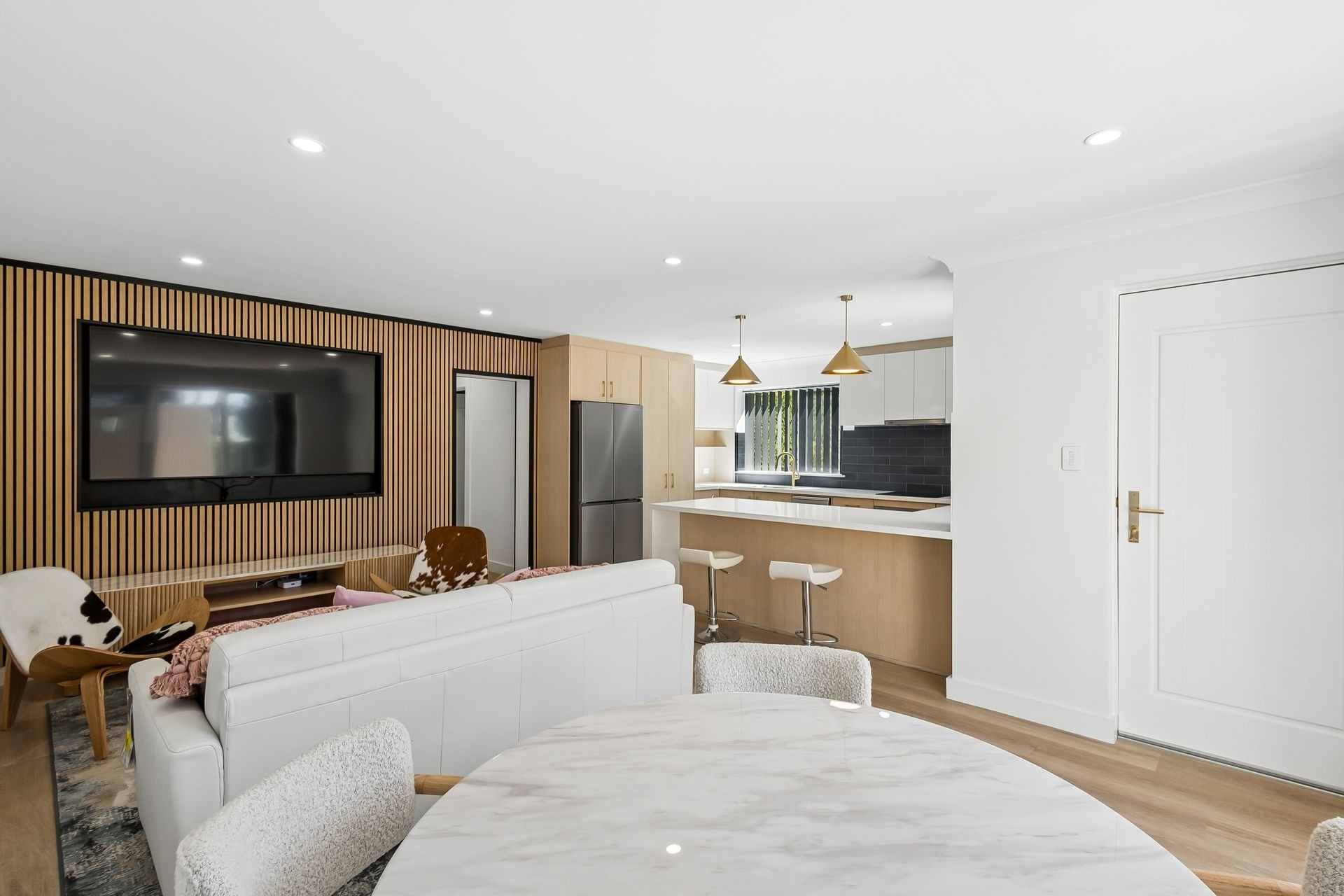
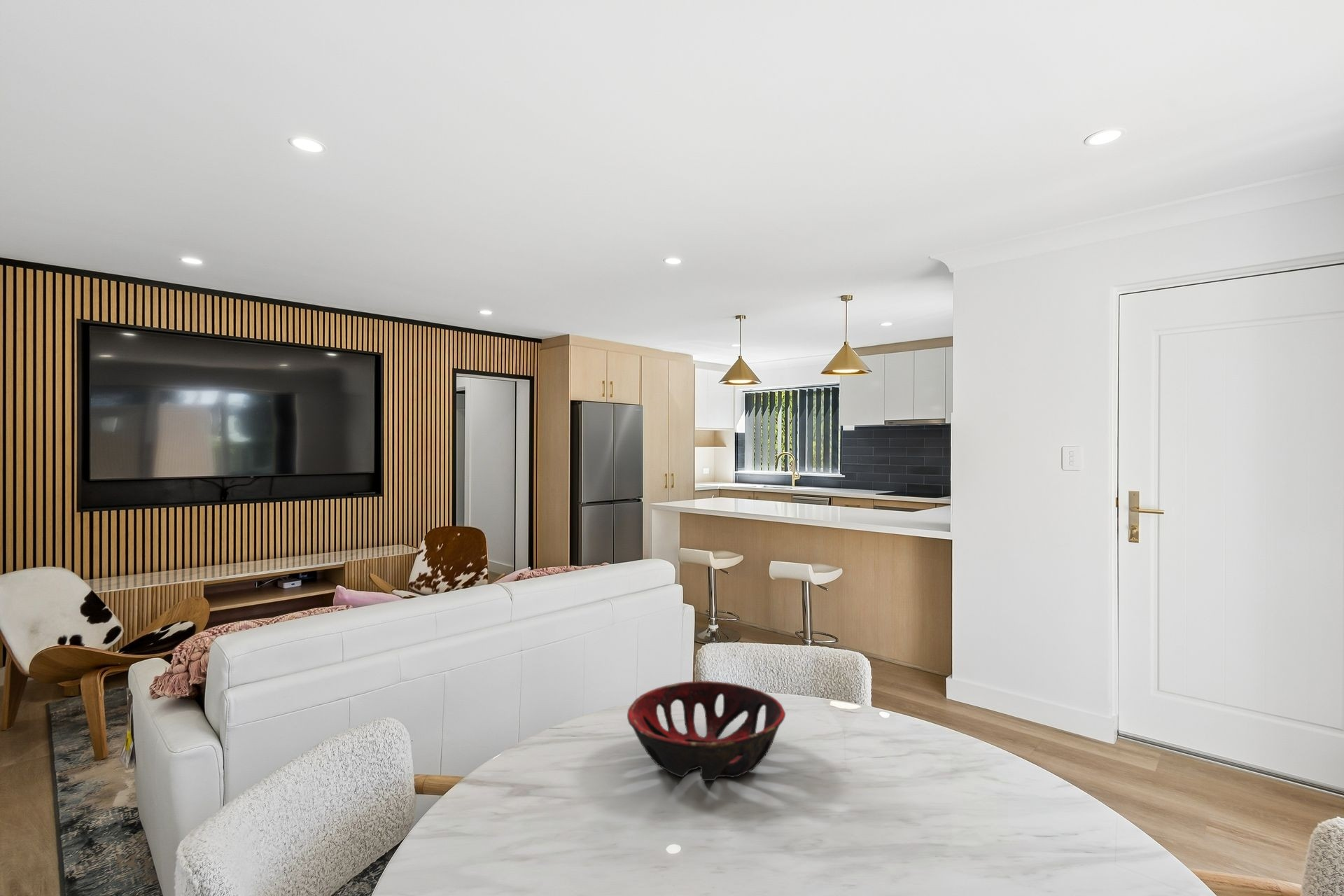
+ decorative bowl (706, 733)
